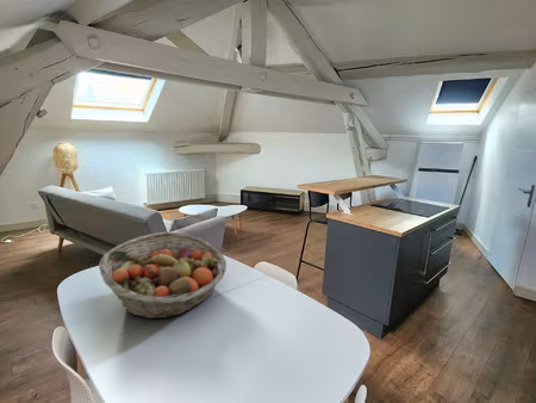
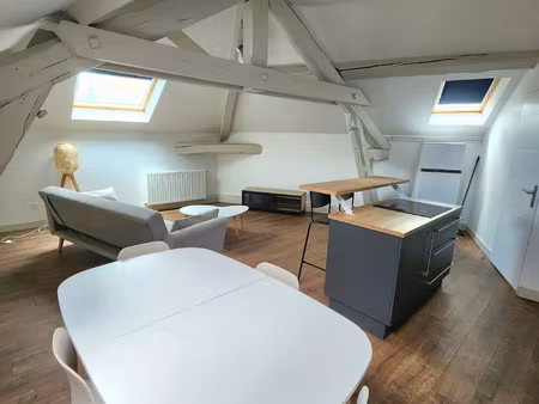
- fruit basket (168, 271)
